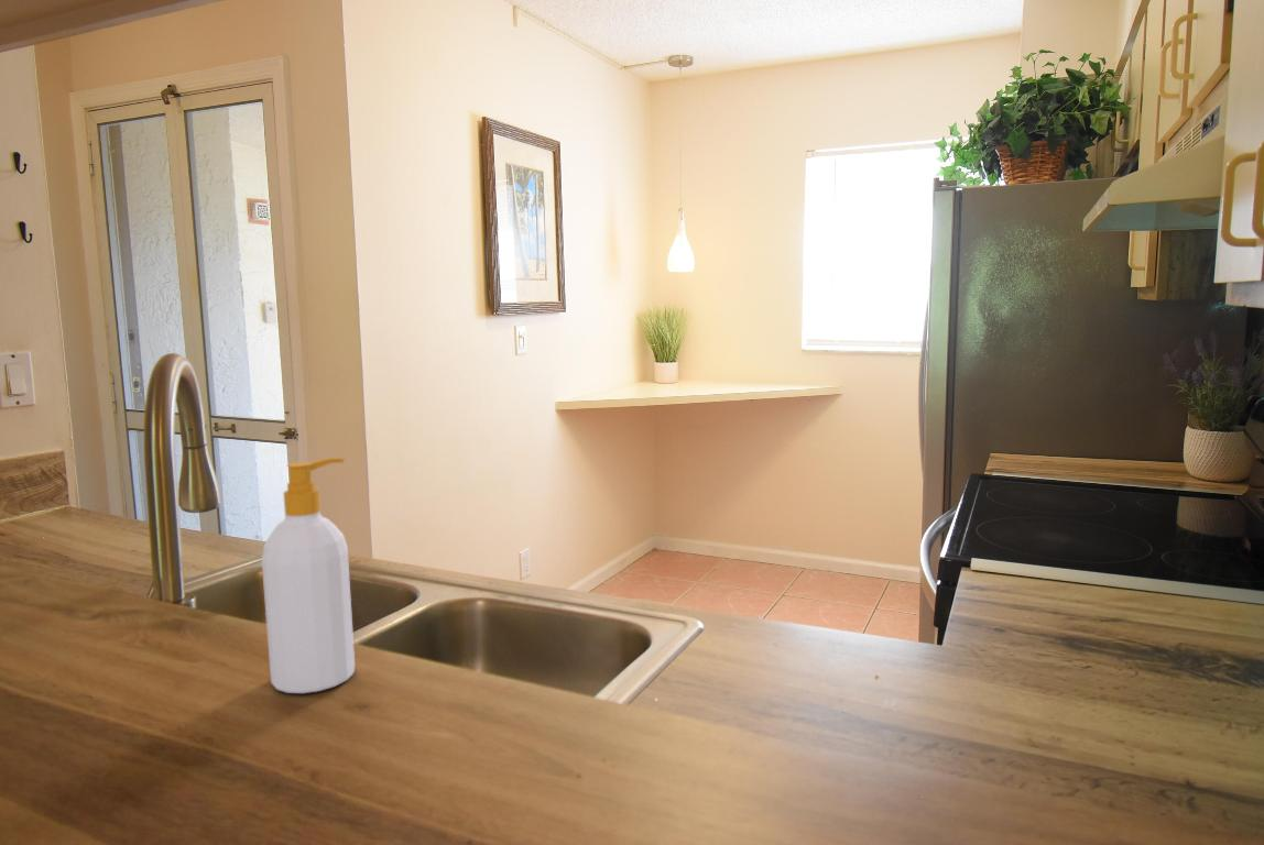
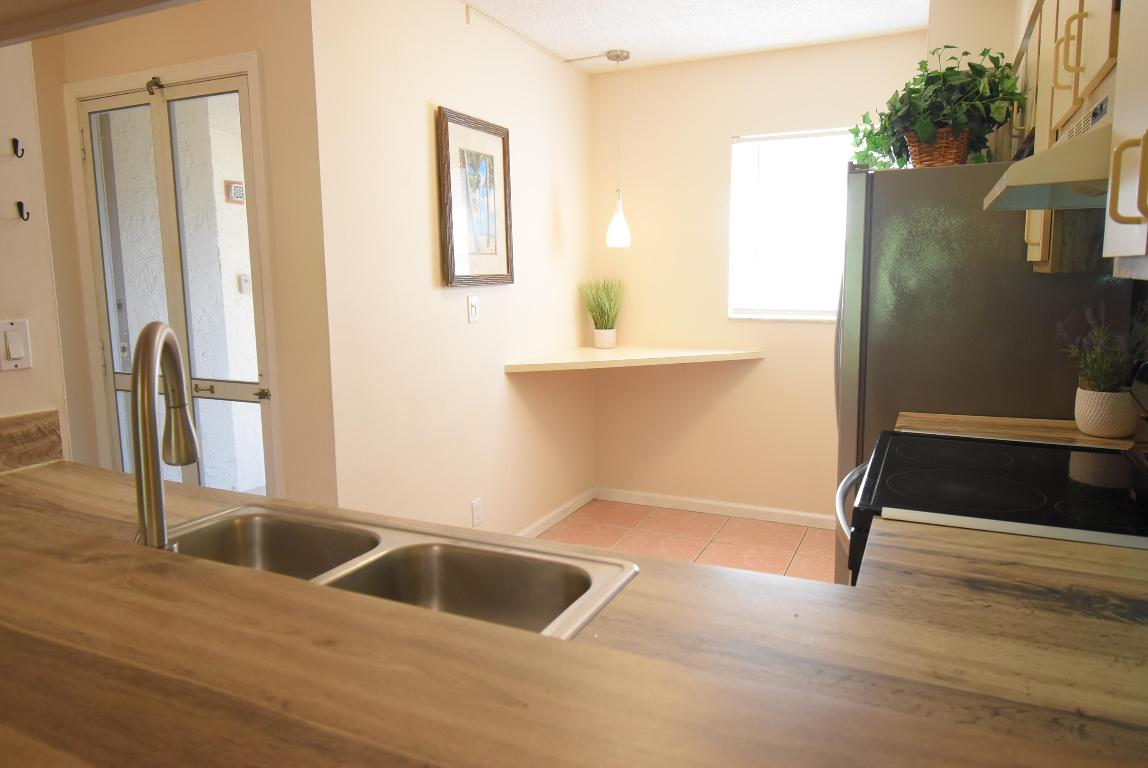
- soap bottle (309, 571)
